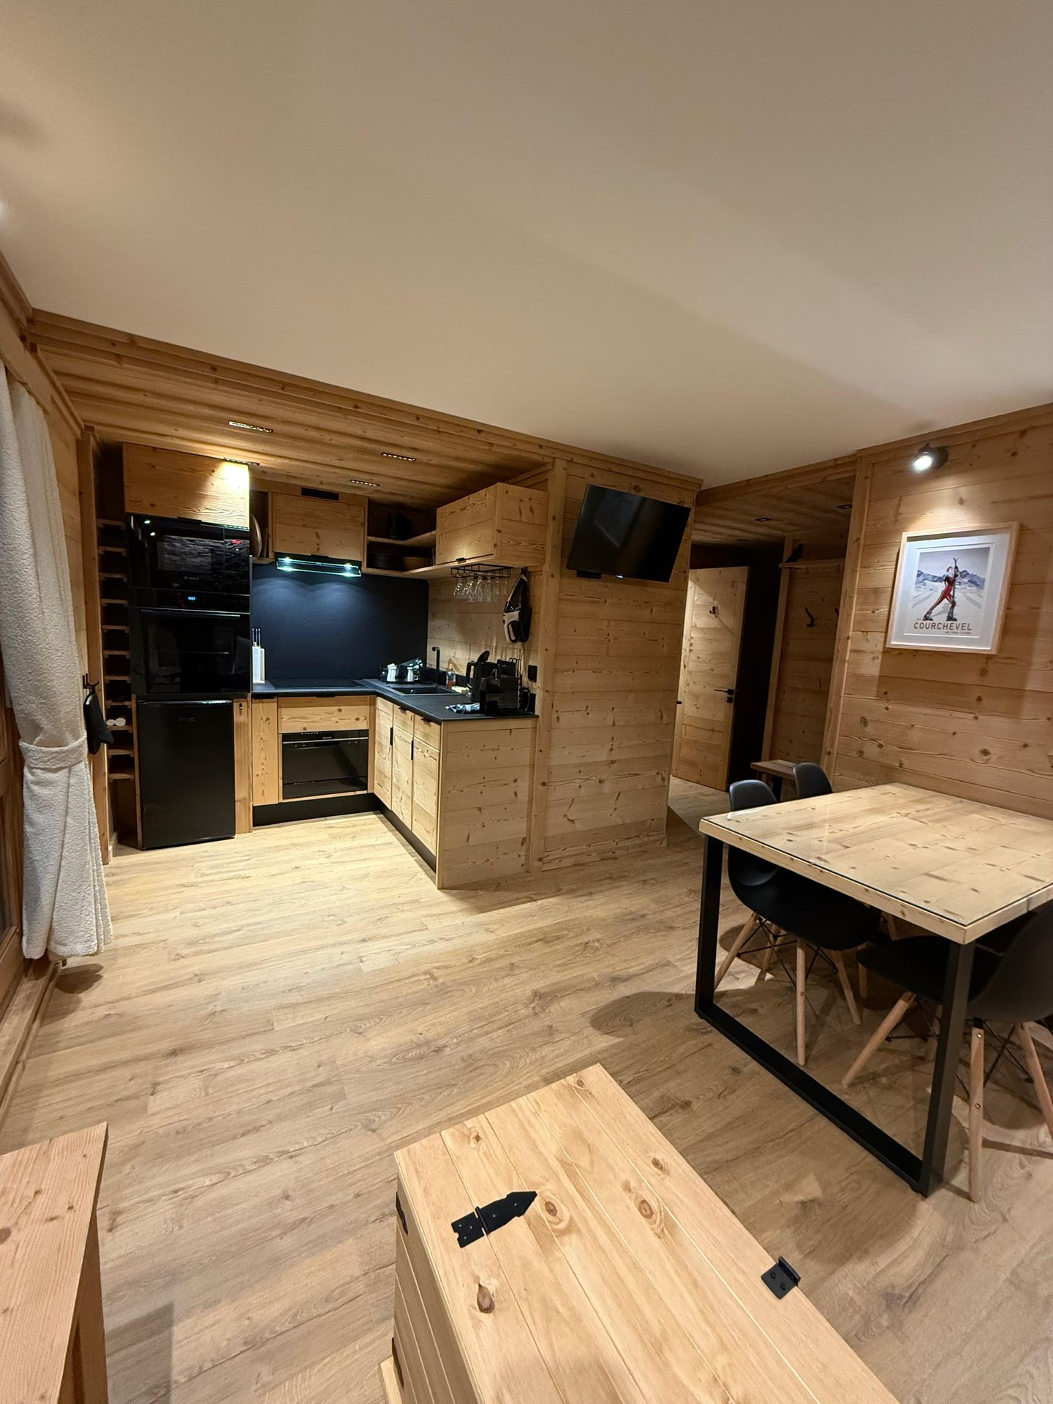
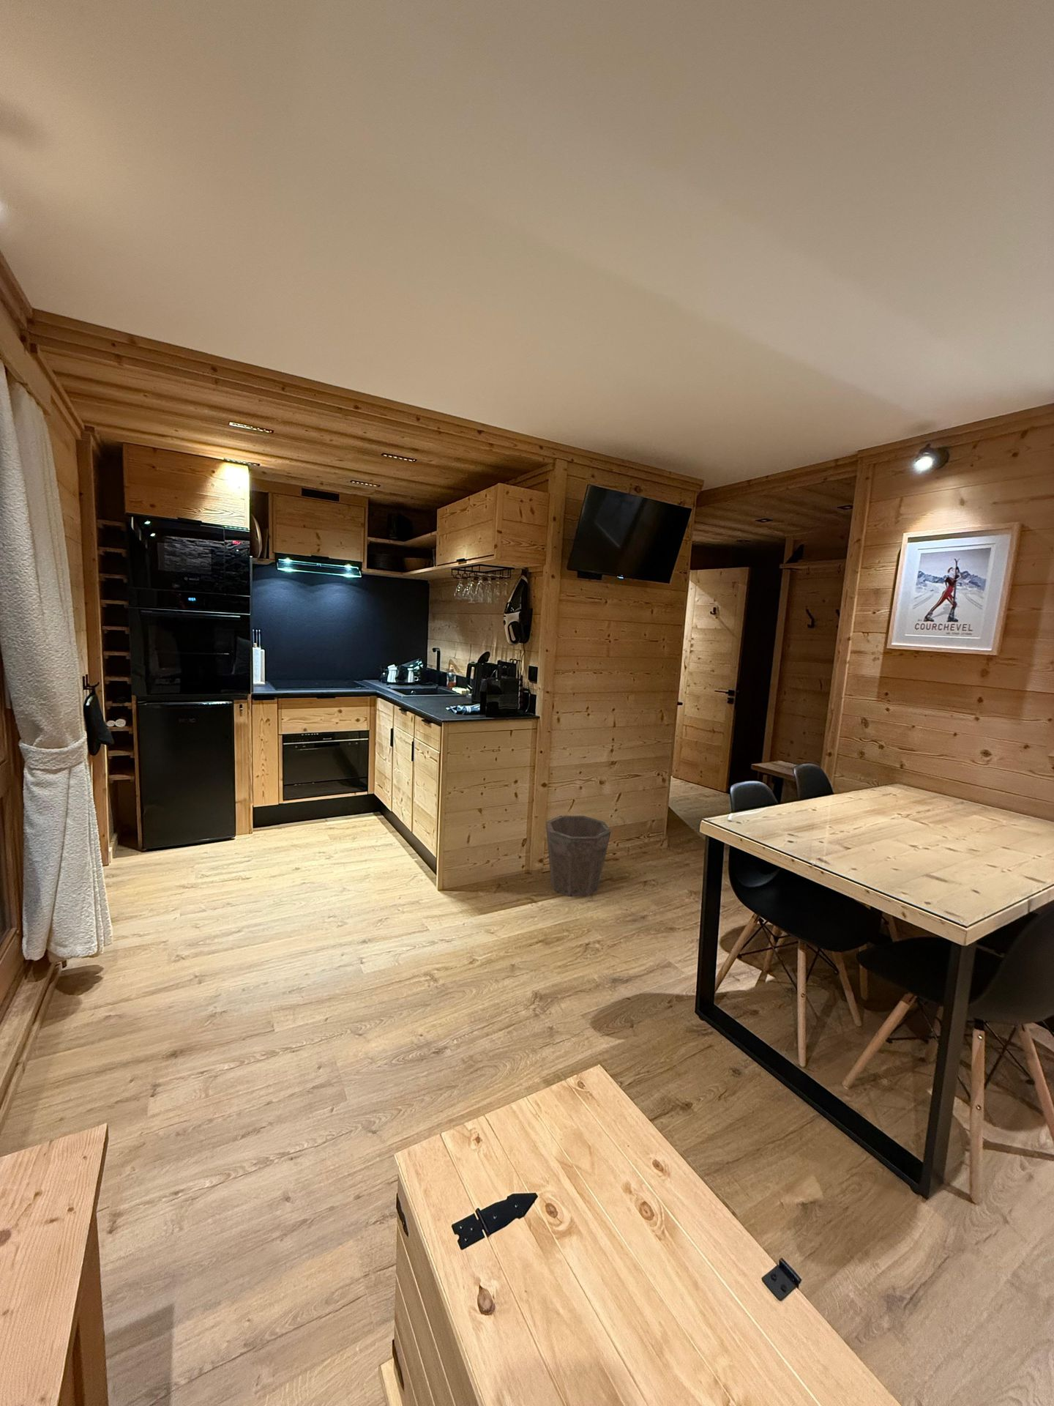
+ waste bin (576, 856)
